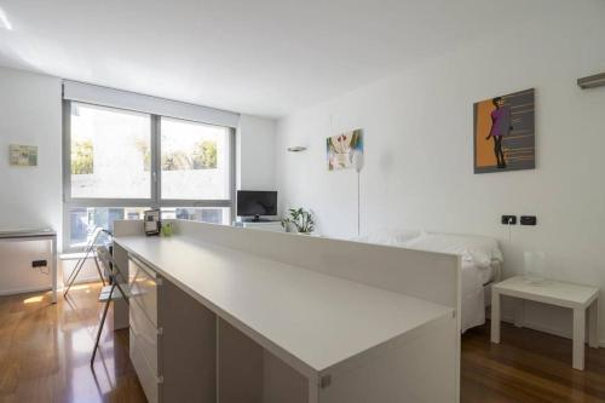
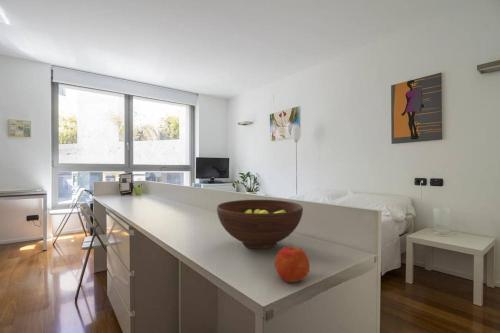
+ fruit bowl (259, 225)
+ apple (291, 261)
